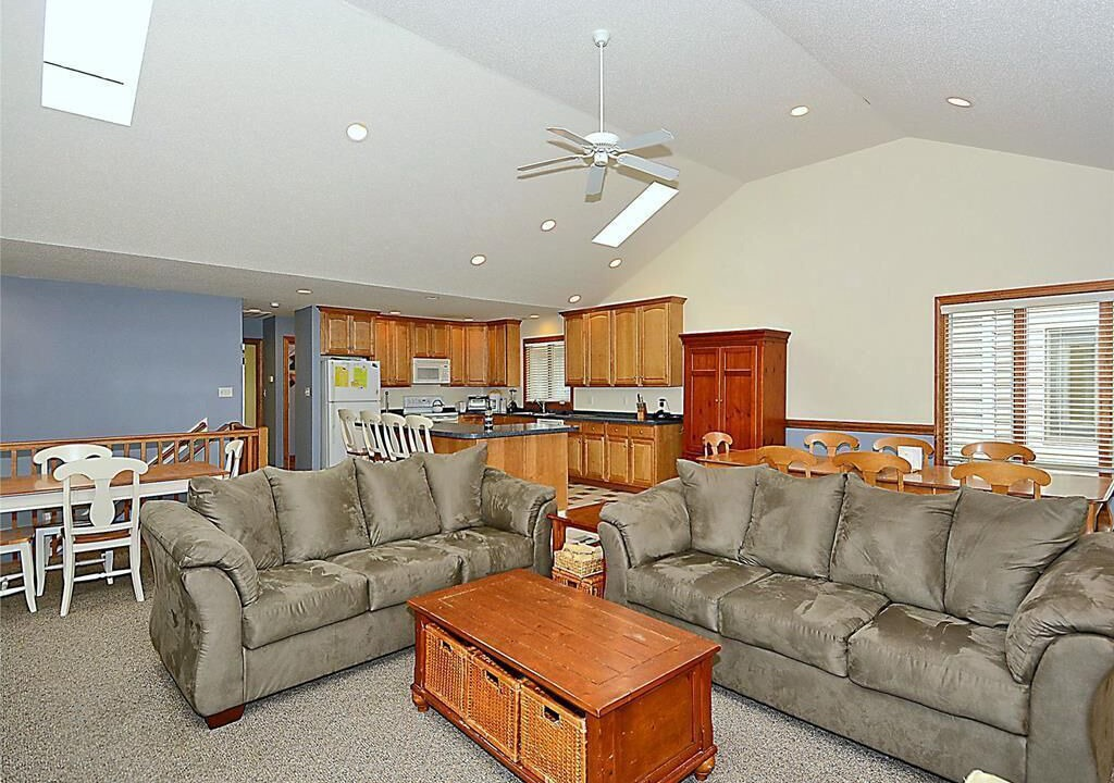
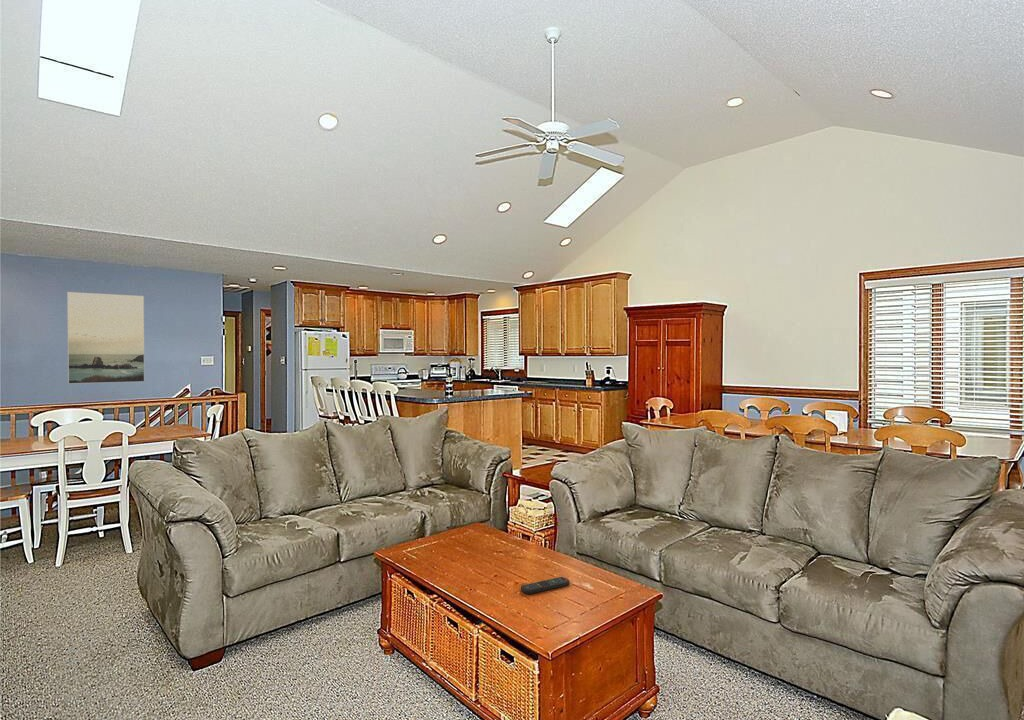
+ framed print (107, 338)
+ remote control (545, 584)
